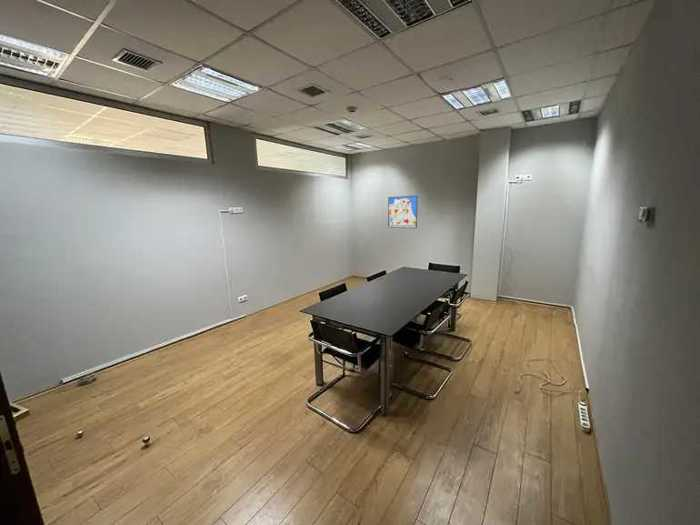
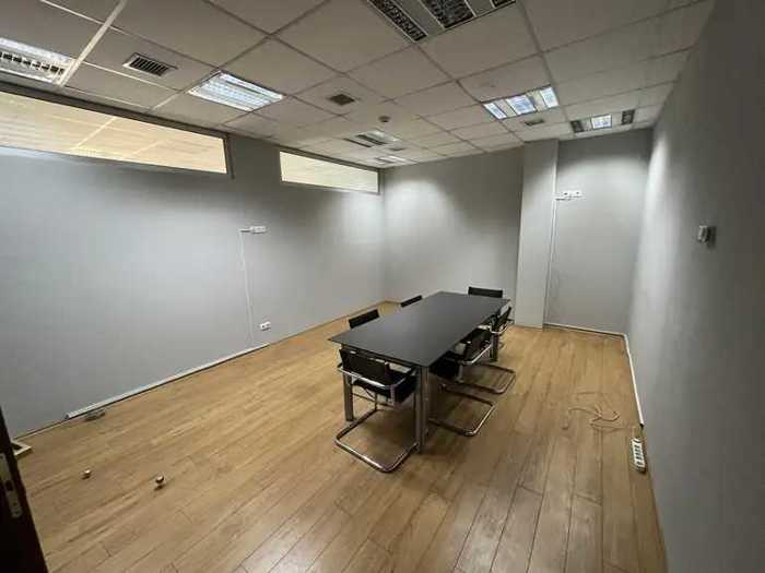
- wall art (402, 212)
